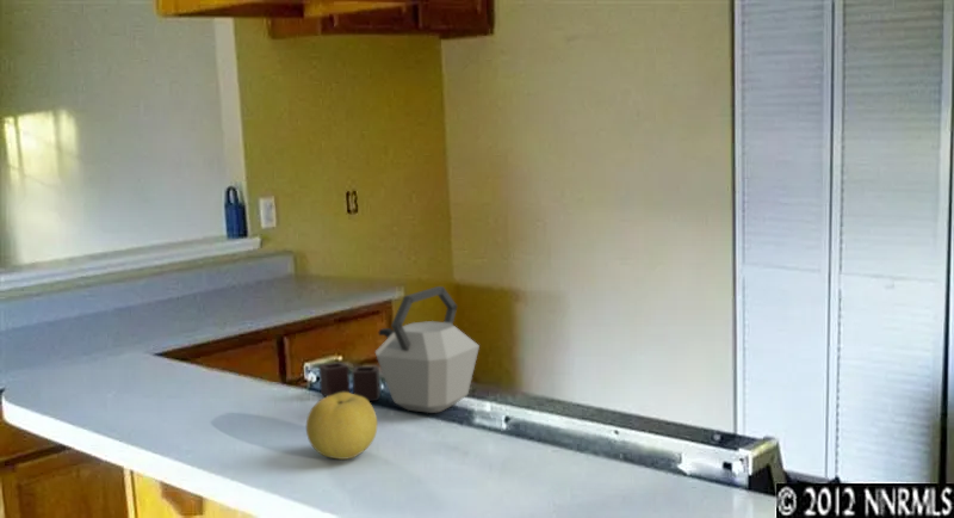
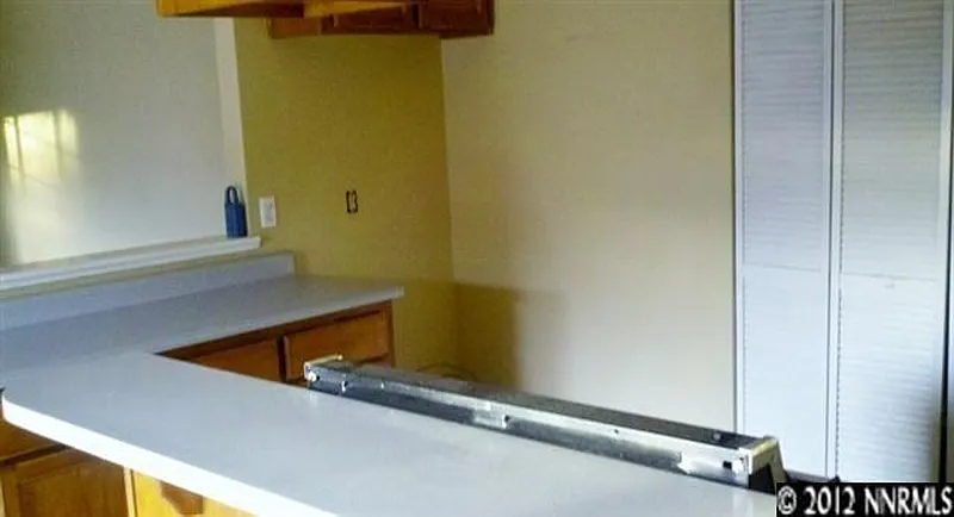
- fruit (341, 425)
- kettle (388, 345)
